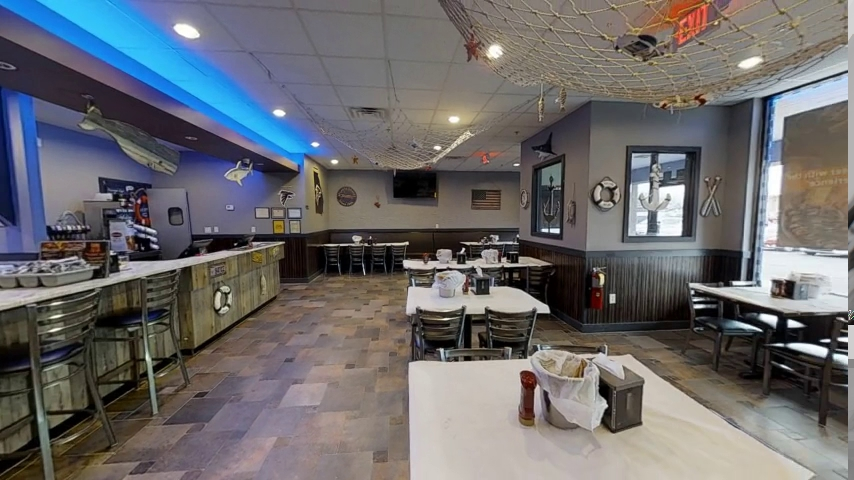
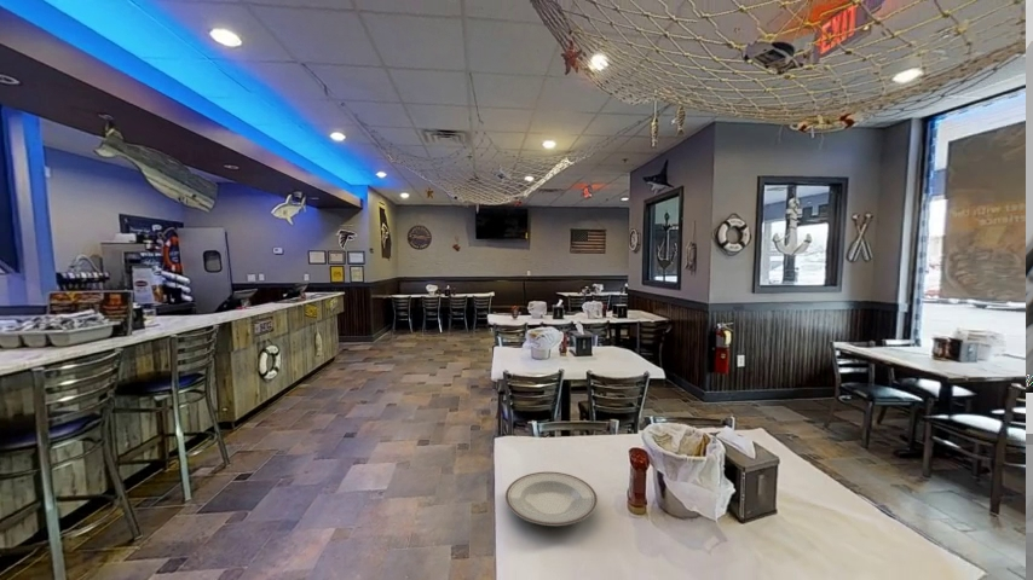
+ plate (550, 500)
